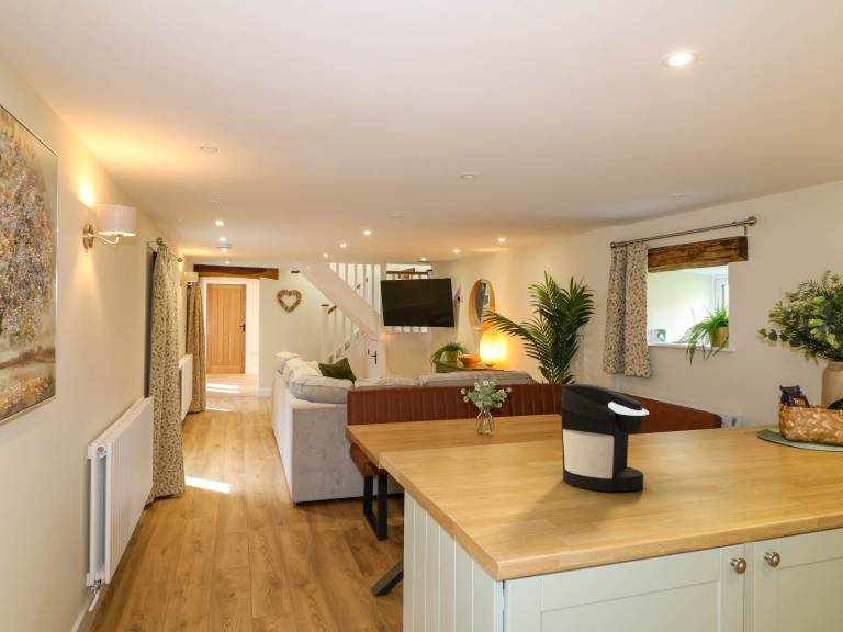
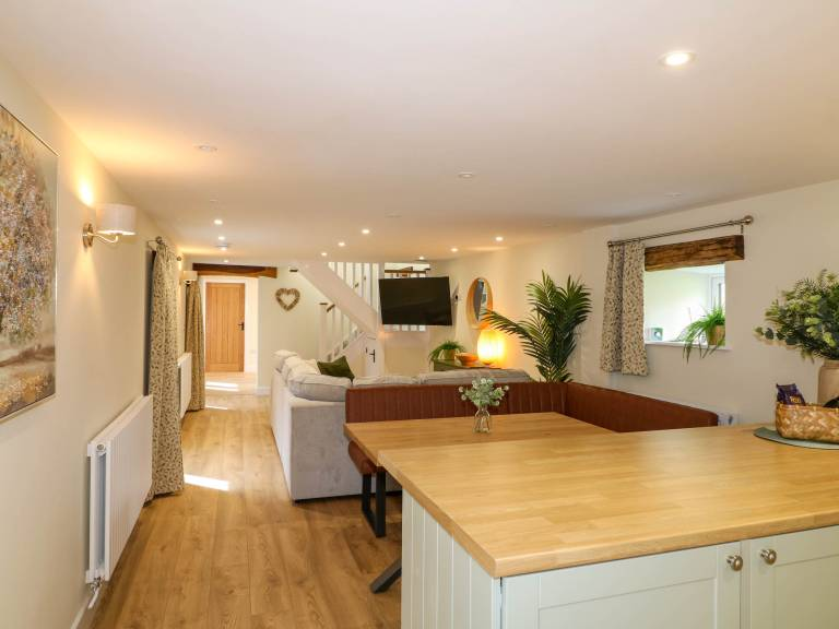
- coffee maker (604, 433)
